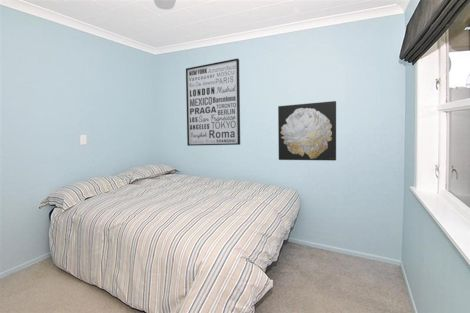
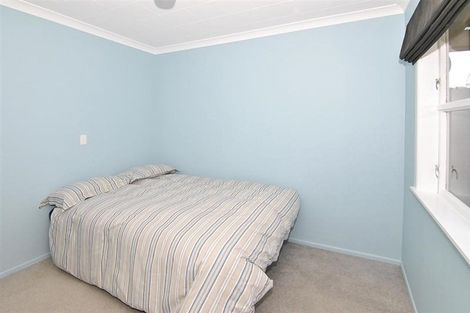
- wall art (211, 104)
- wall art (306, 132)
